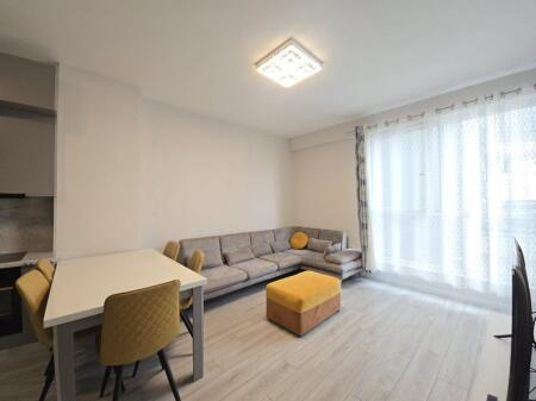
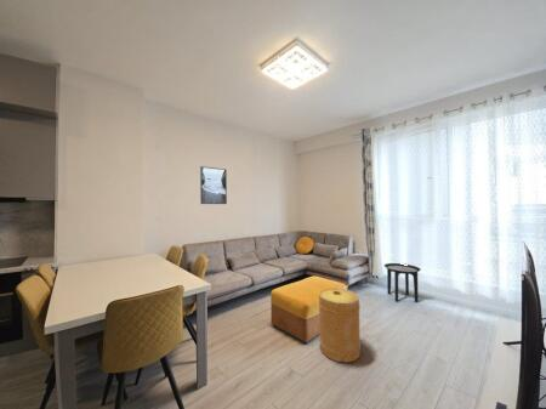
+ side table (405, 282)
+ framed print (214, 186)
+ basket (339, 322)
